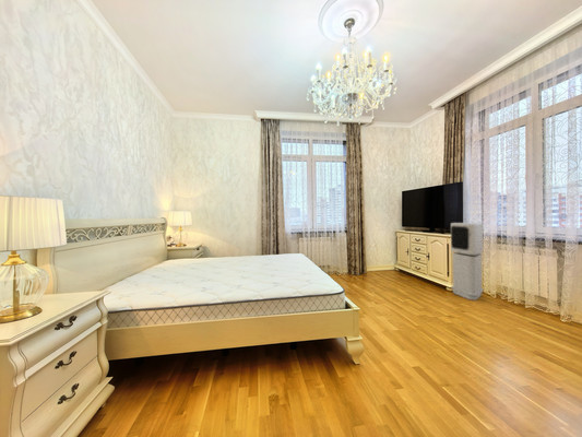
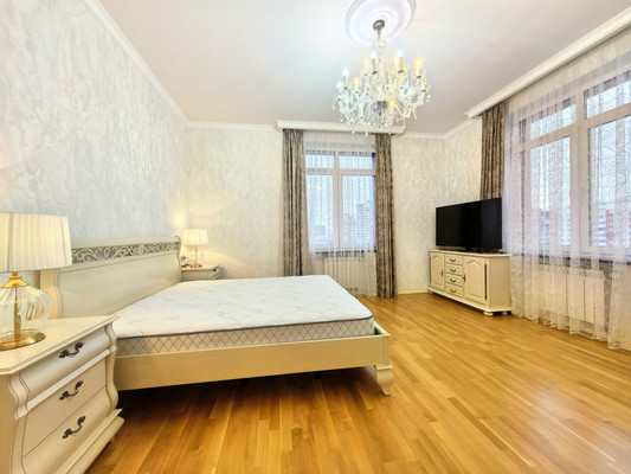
- air purifier (471, 259)
